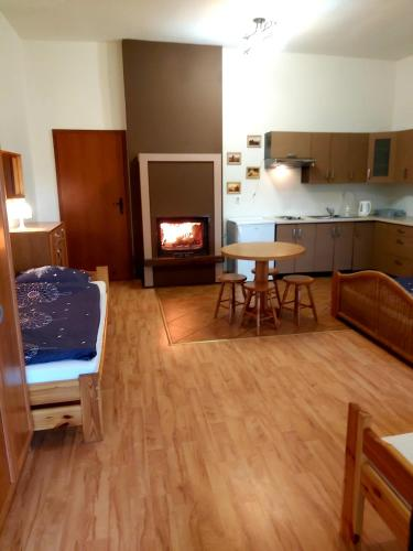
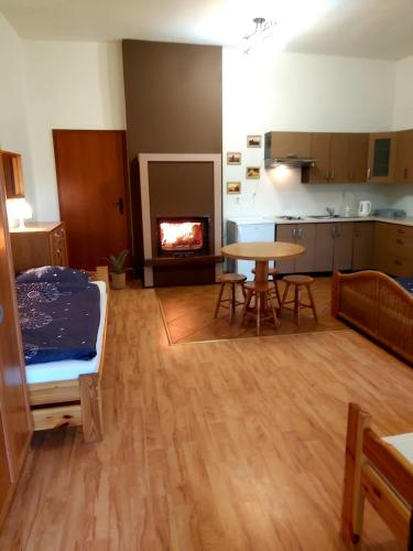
+ house plant (117, 269)
